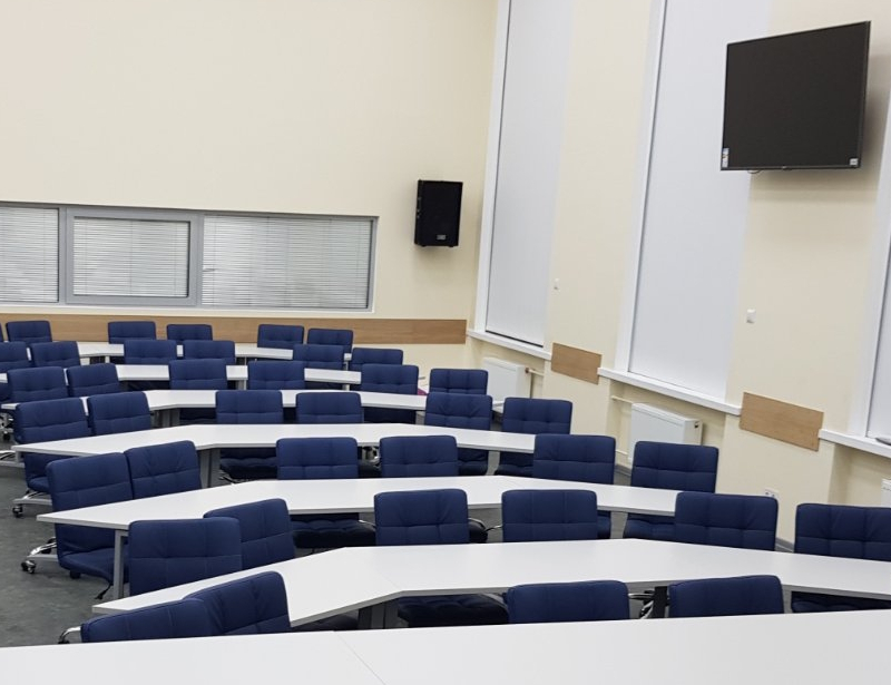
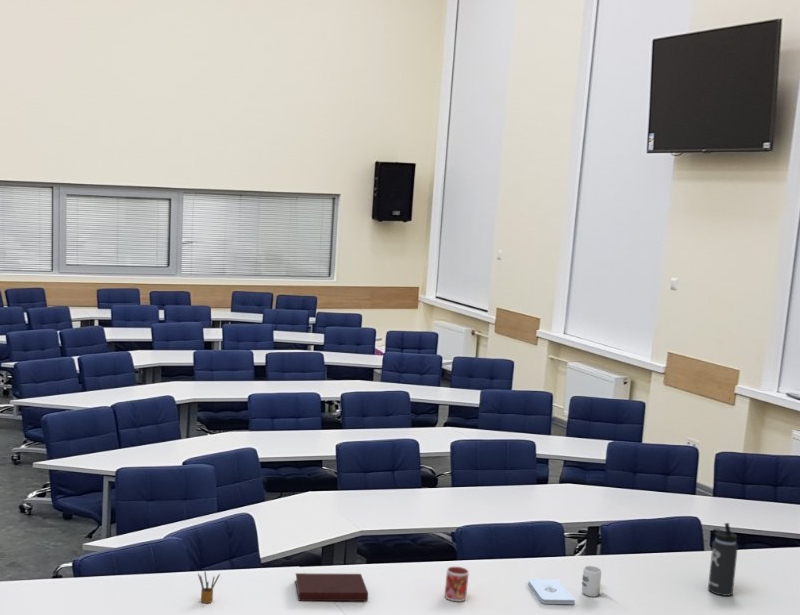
+ cup (591, 581)
+ thermos bottle (722, 556)
+ mug (455, 581)
+ notebook (330, 587)
+ notepad (550, 591)
+ pencil box (207, 586)
